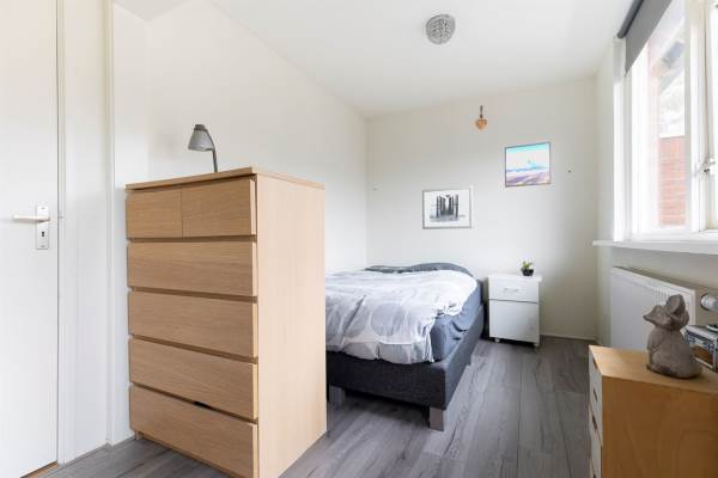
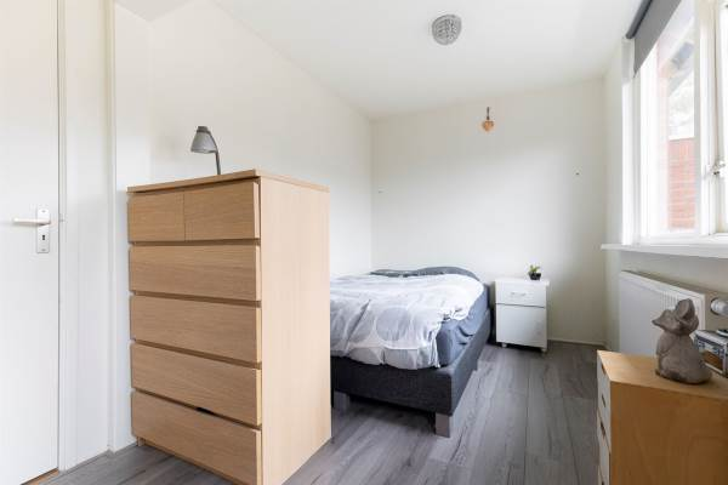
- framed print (527, 165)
- wall art (446, 208)
